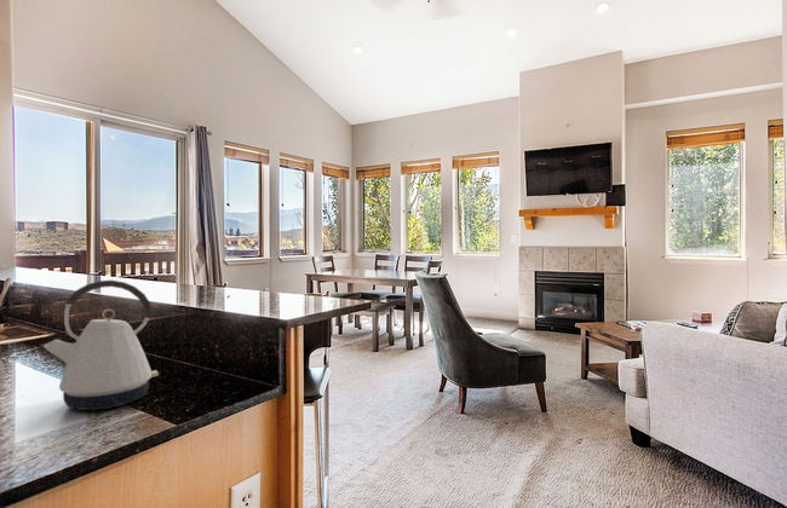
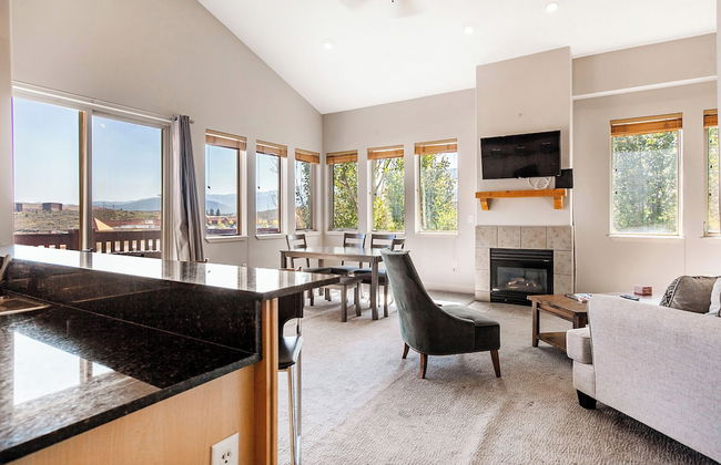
- kettle (104, 340)
